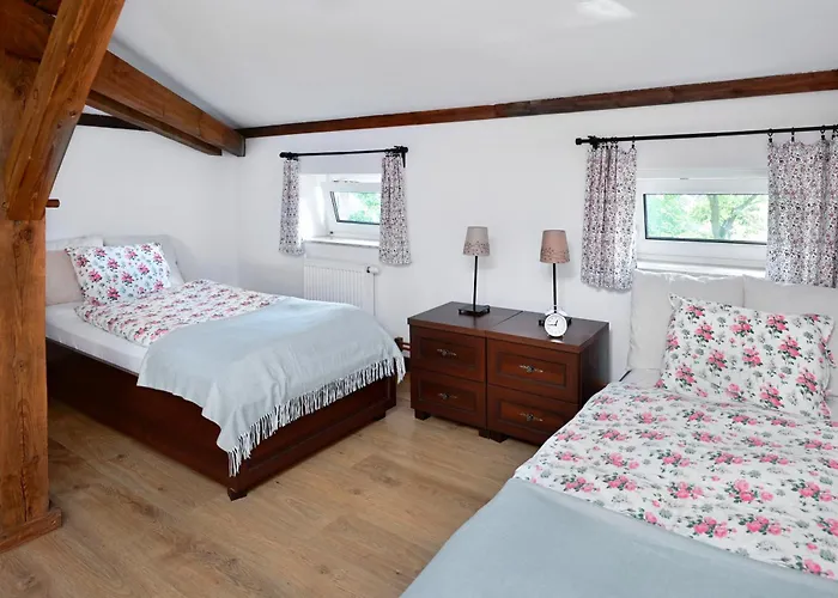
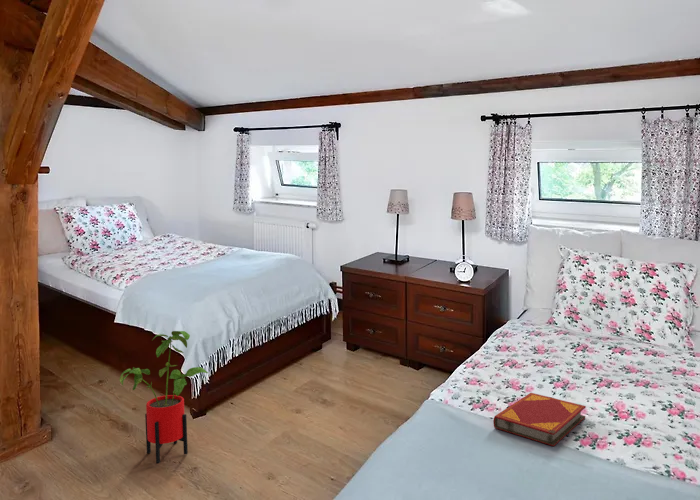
+ house plant (169, 395)
+ hardback book (540, 416)
